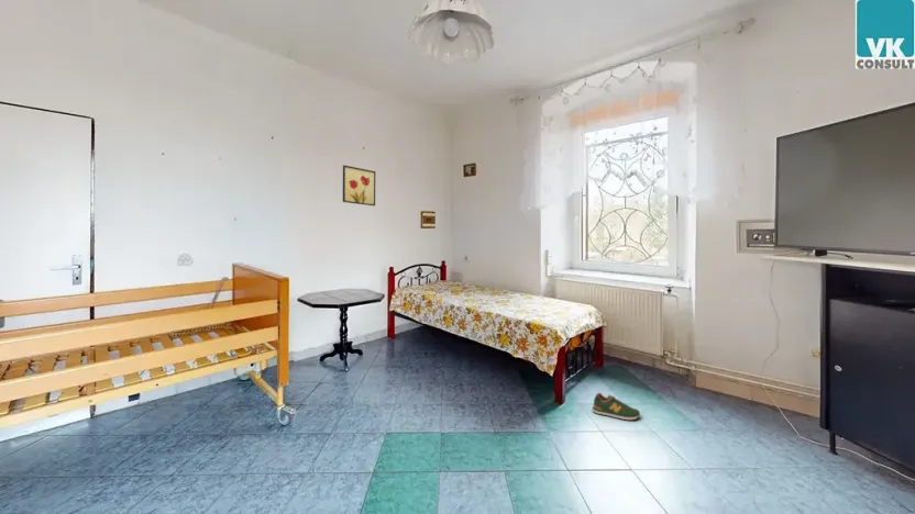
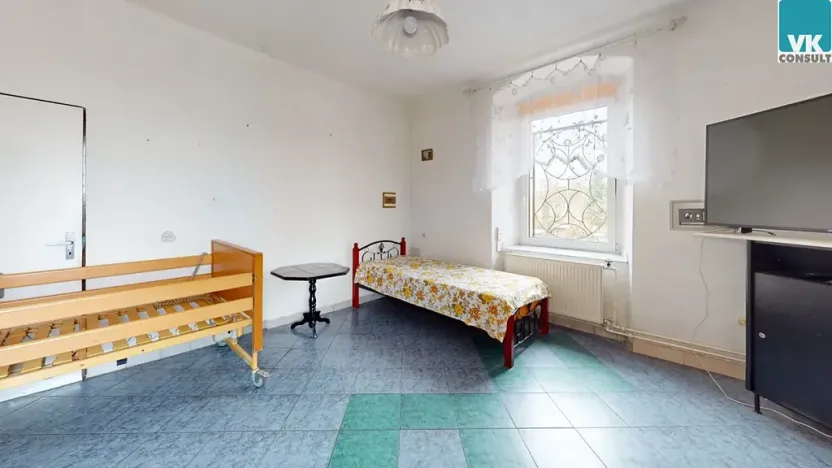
- wall art (359, 186)
- shoe (615, 405)
